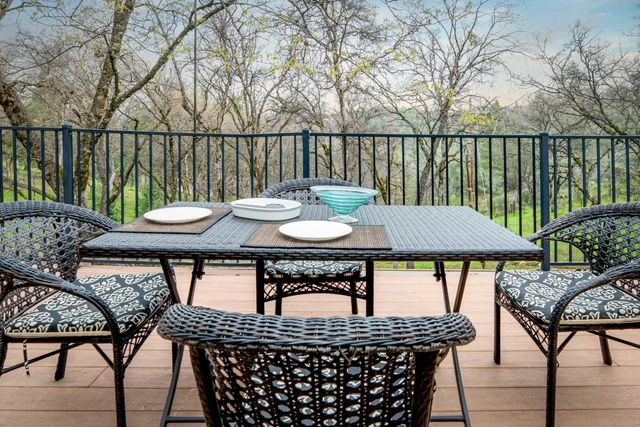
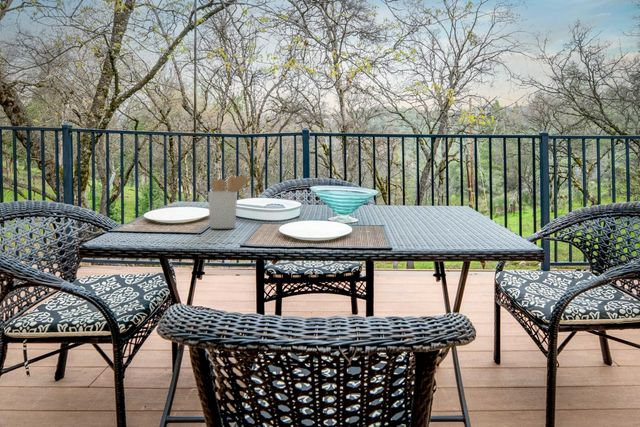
+ utensil holder (229, 201)
